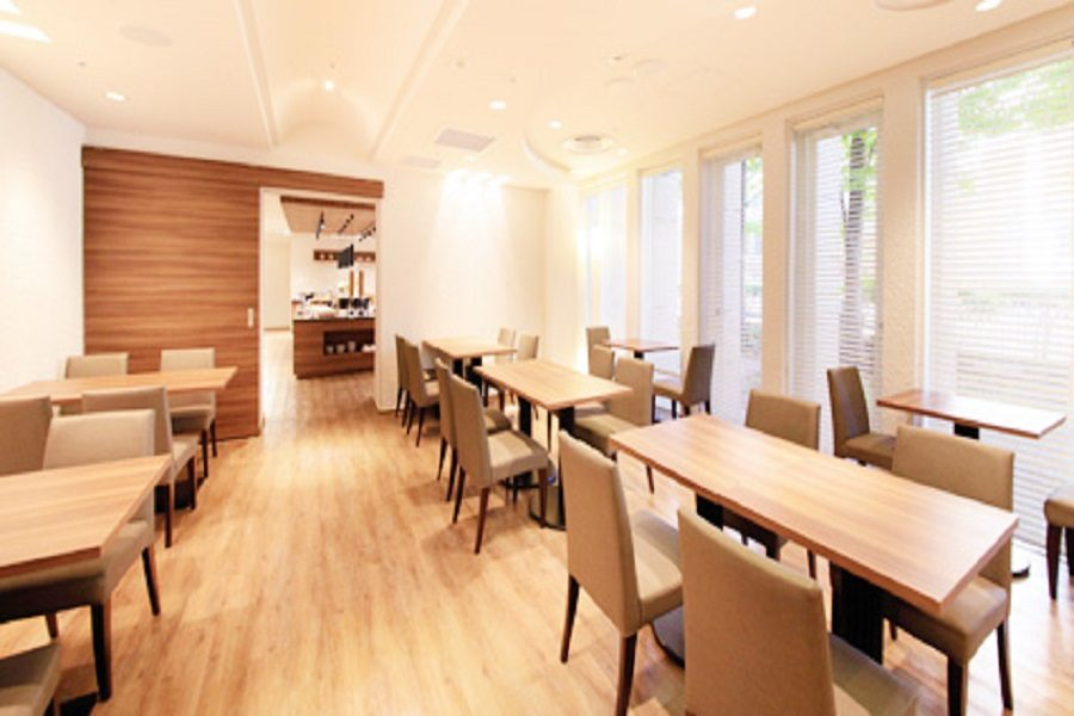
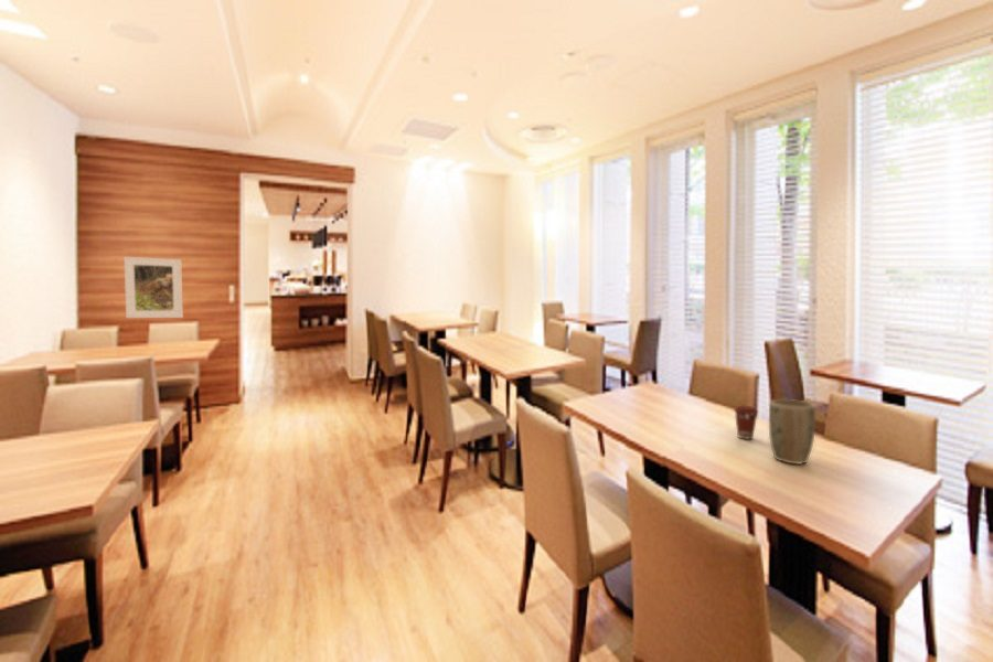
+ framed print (153, 288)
+ plant pot (791, 430)
+ coffee cup (745, 421)
